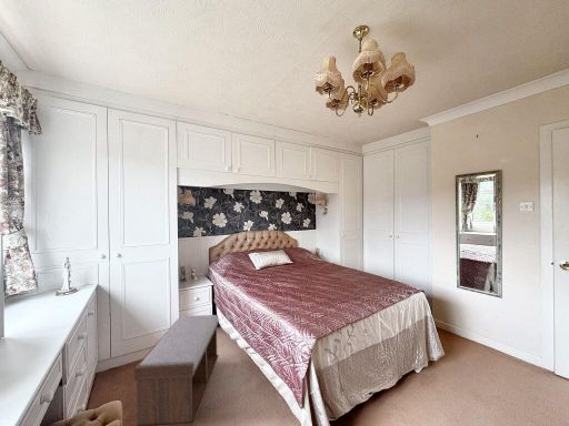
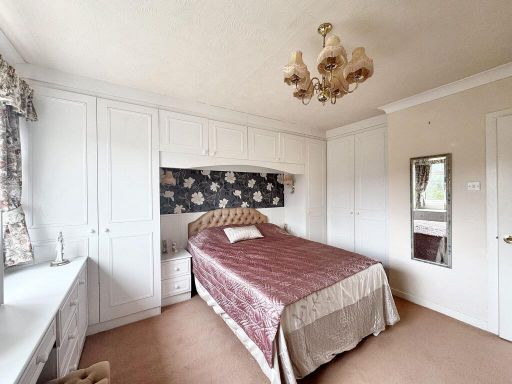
- bench (186, 362)
